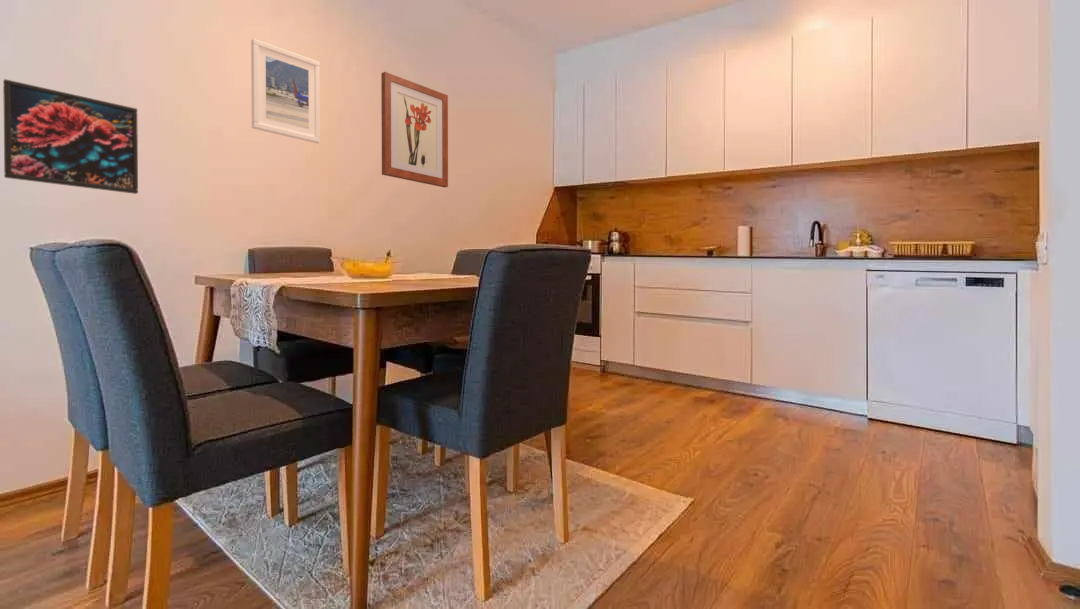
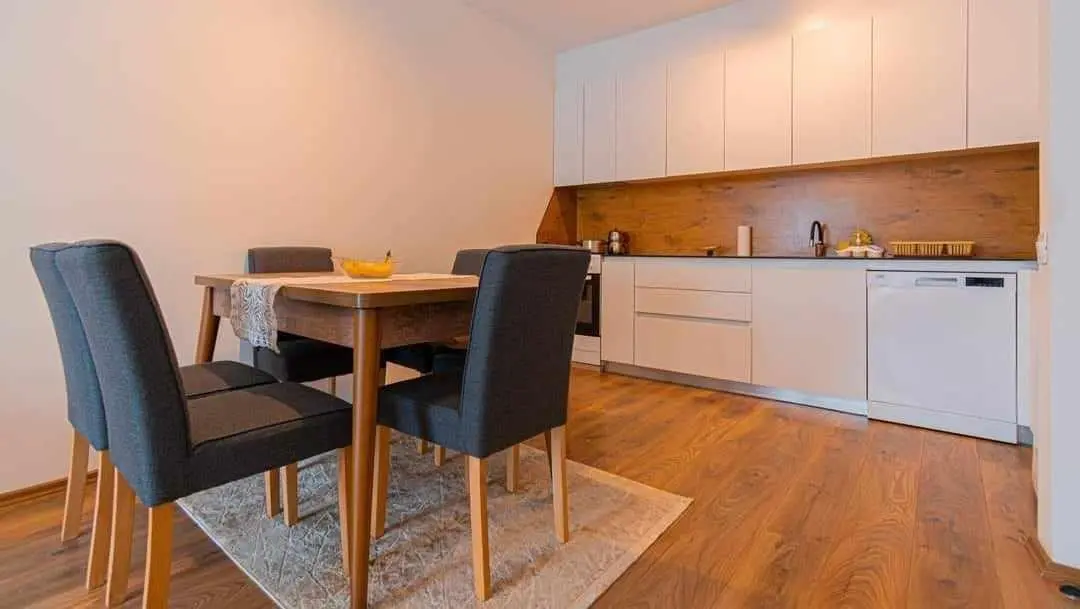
- wall art (416, 132)
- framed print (75, 140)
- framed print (287, 93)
